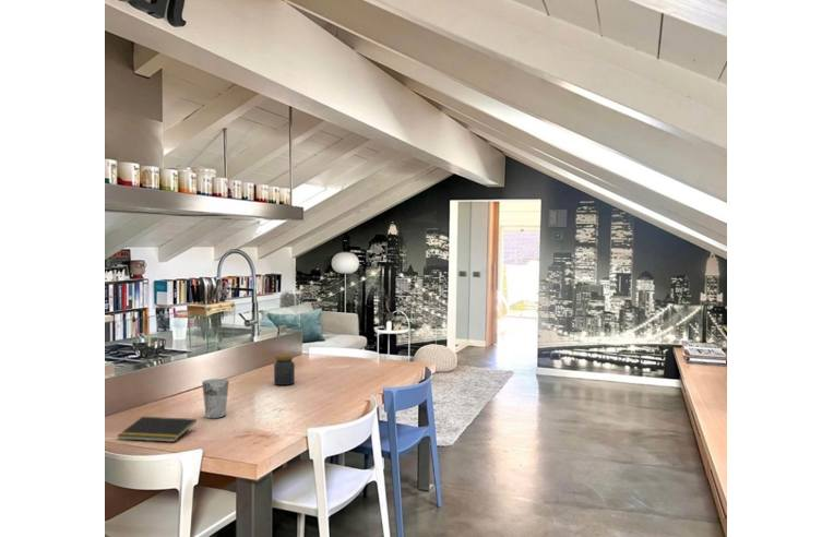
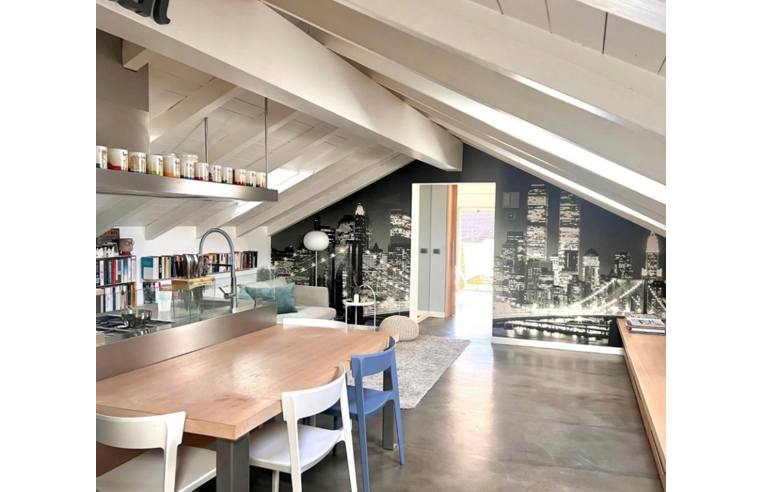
- notepad (157, 428)
- jar (284, 369)
- cup (215, 398)
